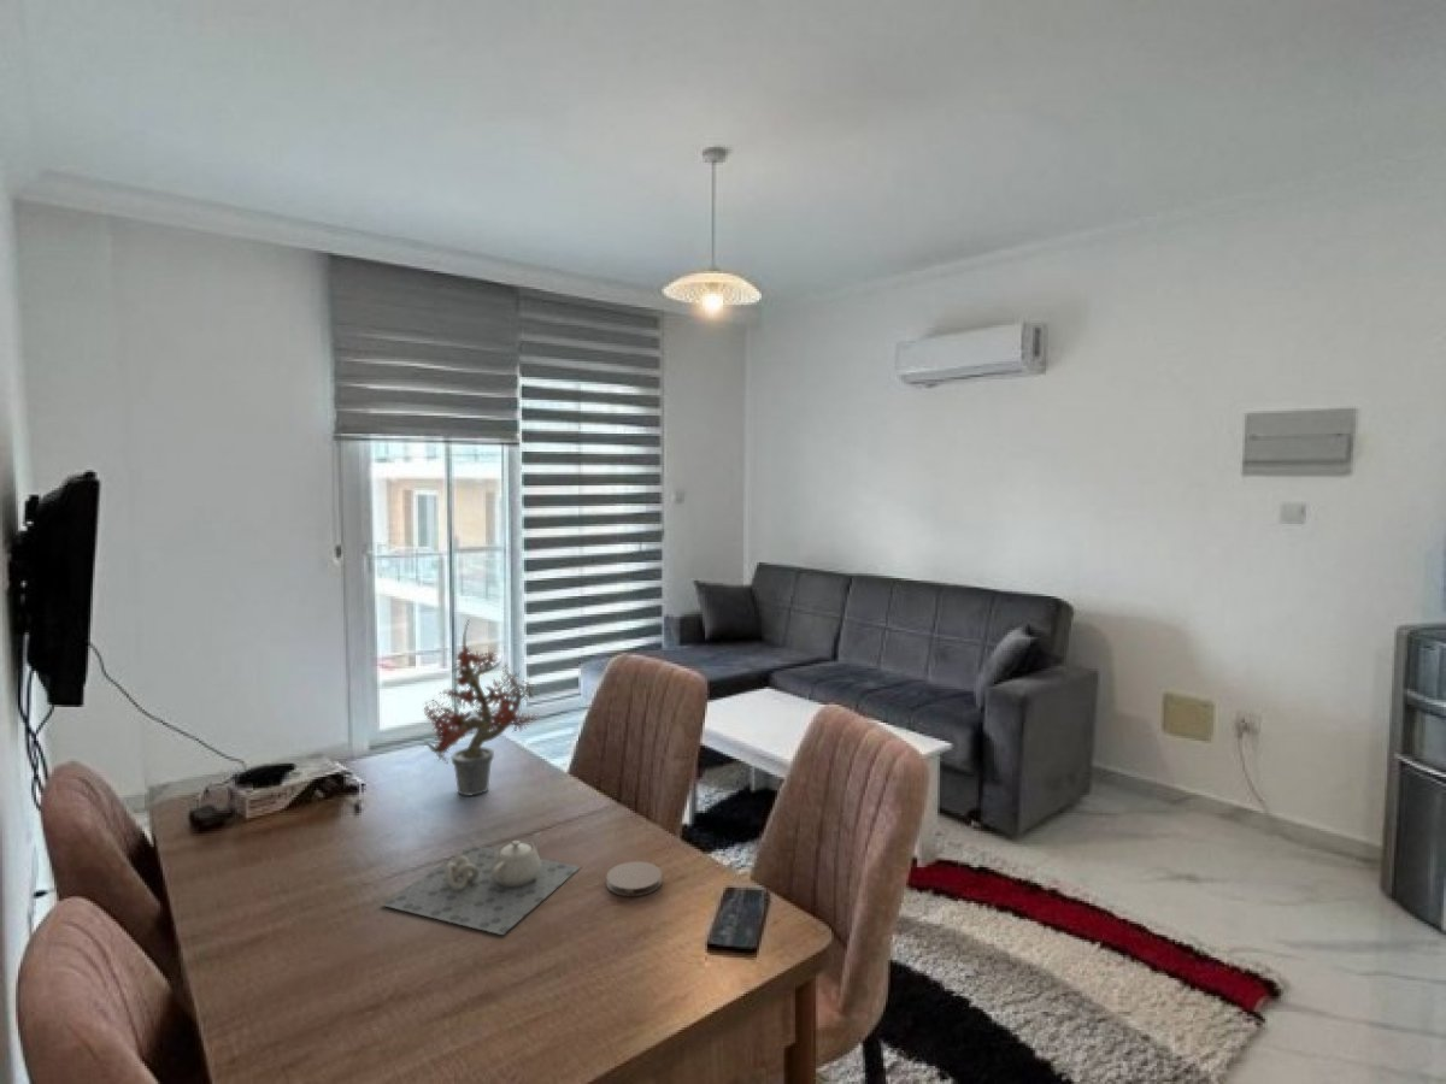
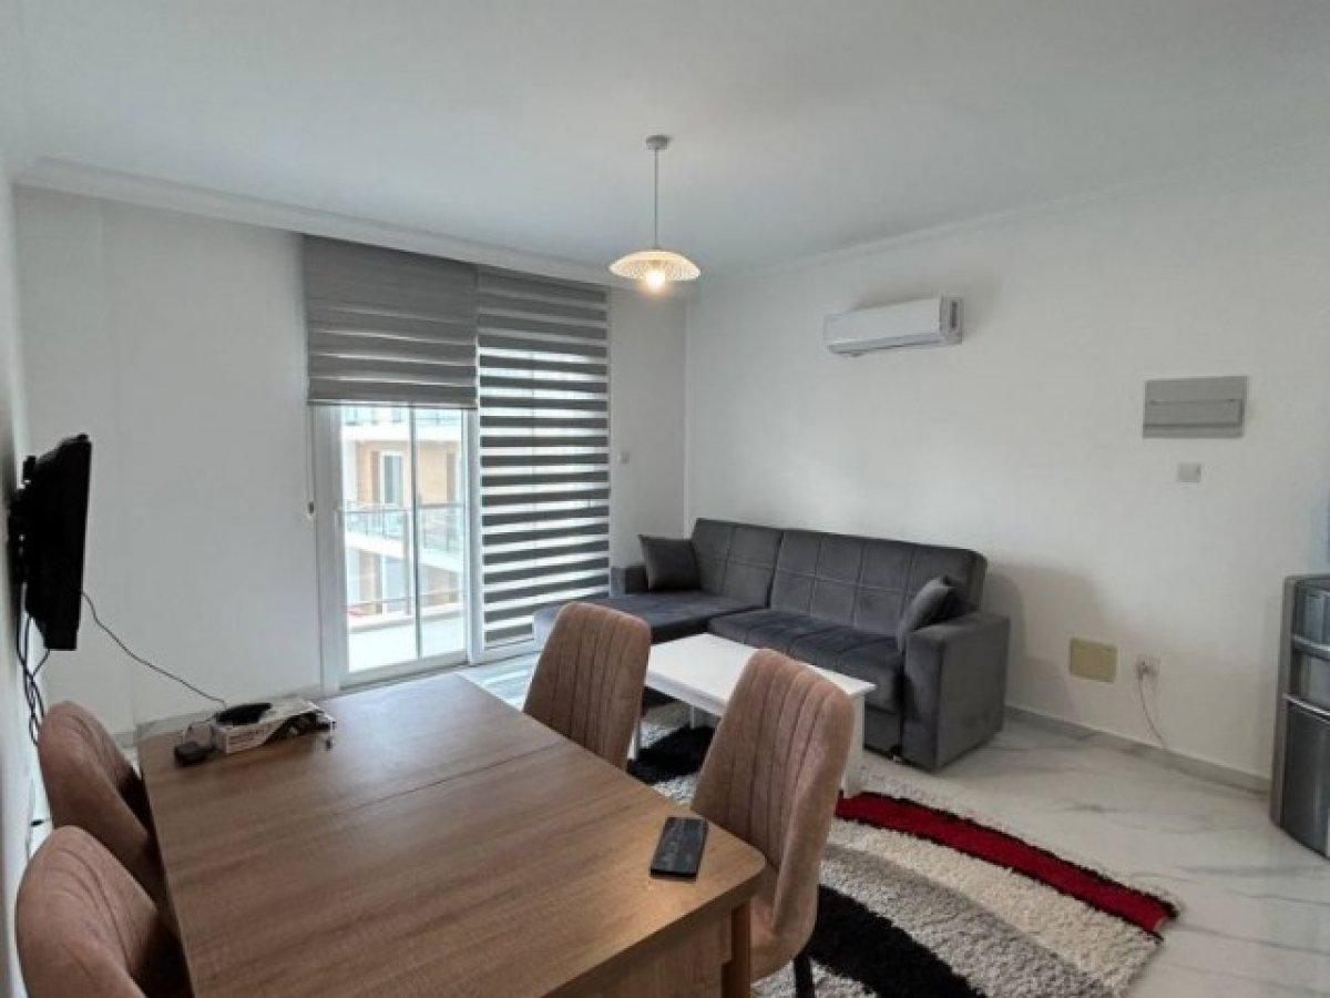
- teapot (486, 866)
- coaster (634, 878)
- potted plant (474, 703)
